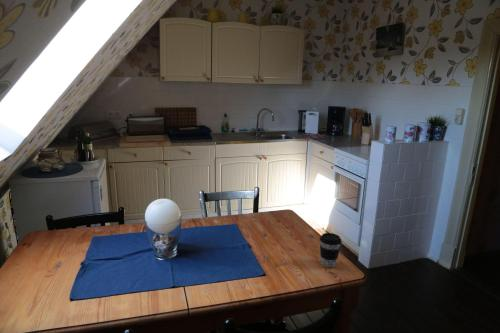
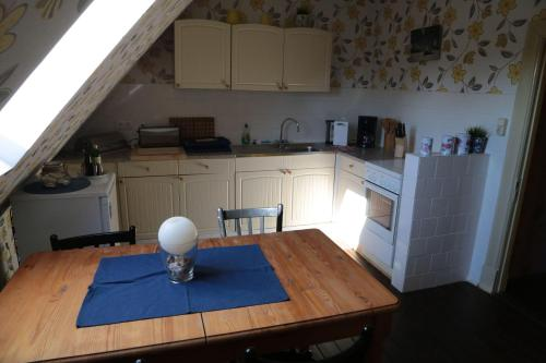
- coffee cup (329, 250)
